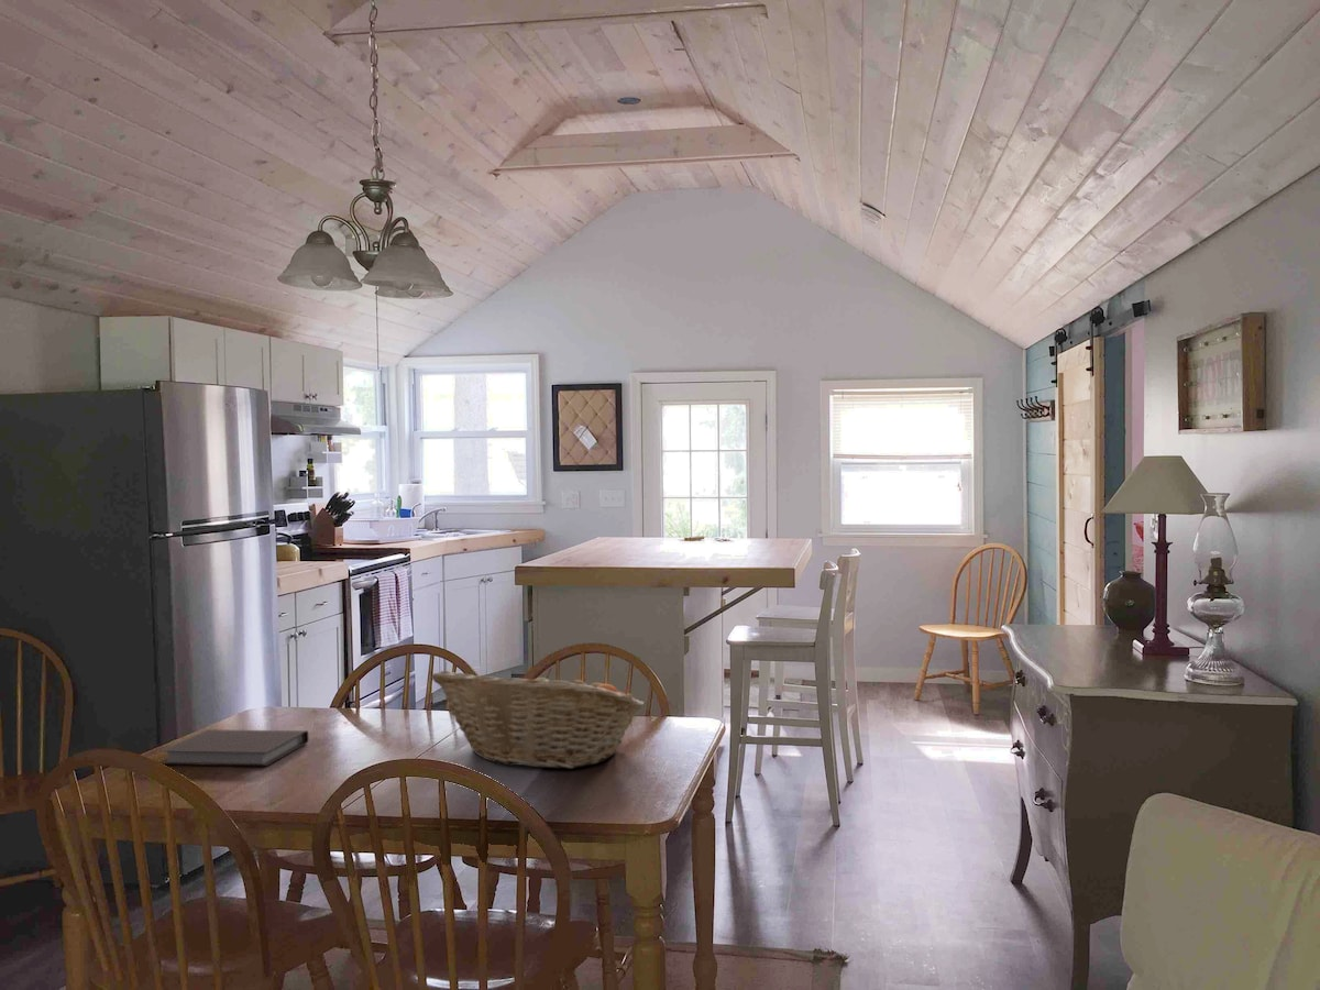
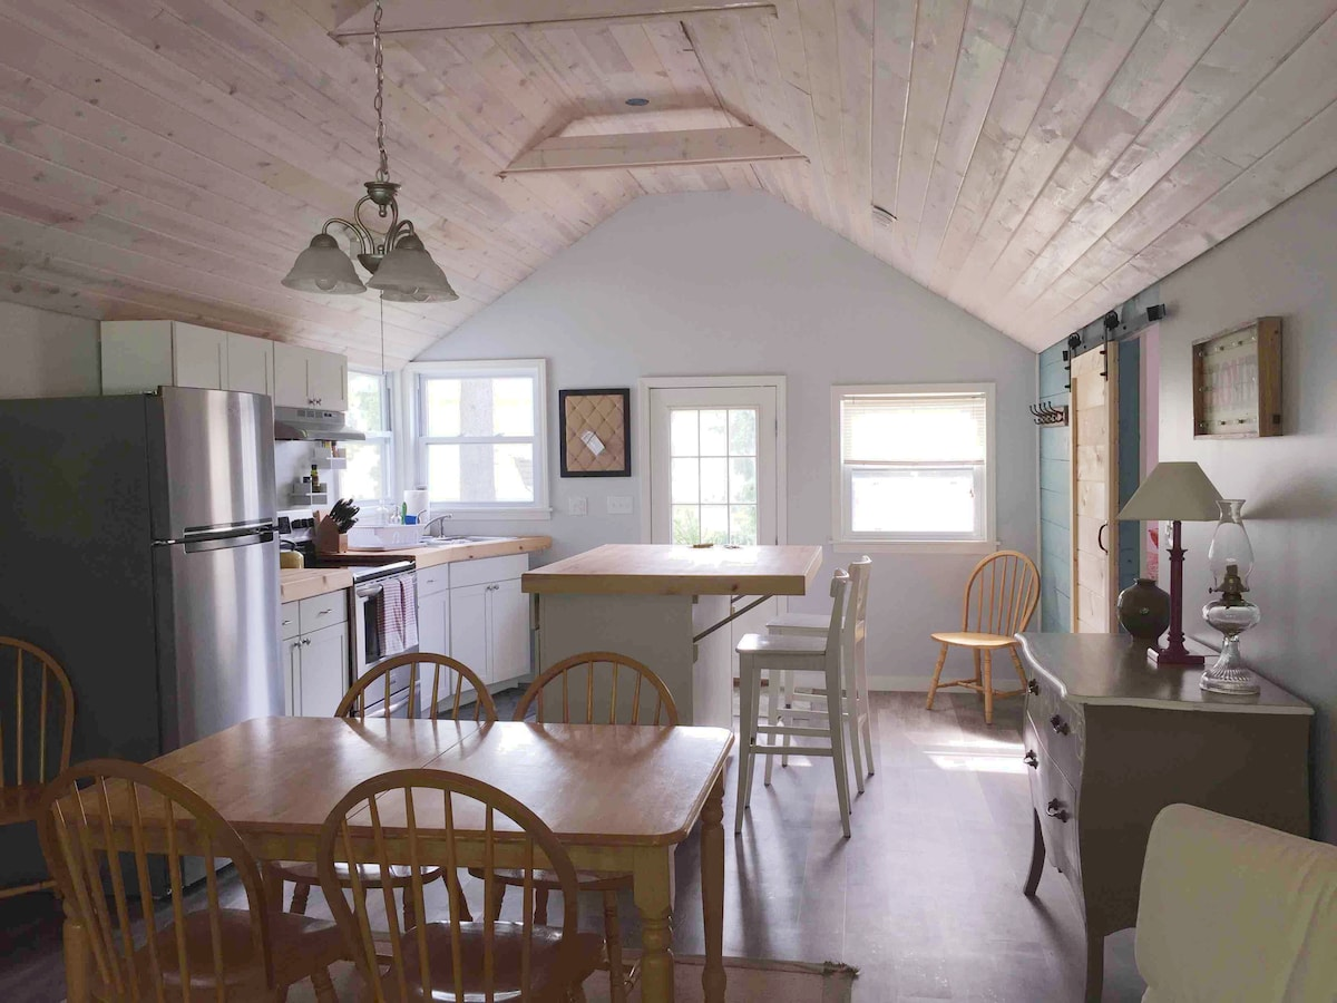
- fruit basket (537, 707)
- notebook (237, 746)
